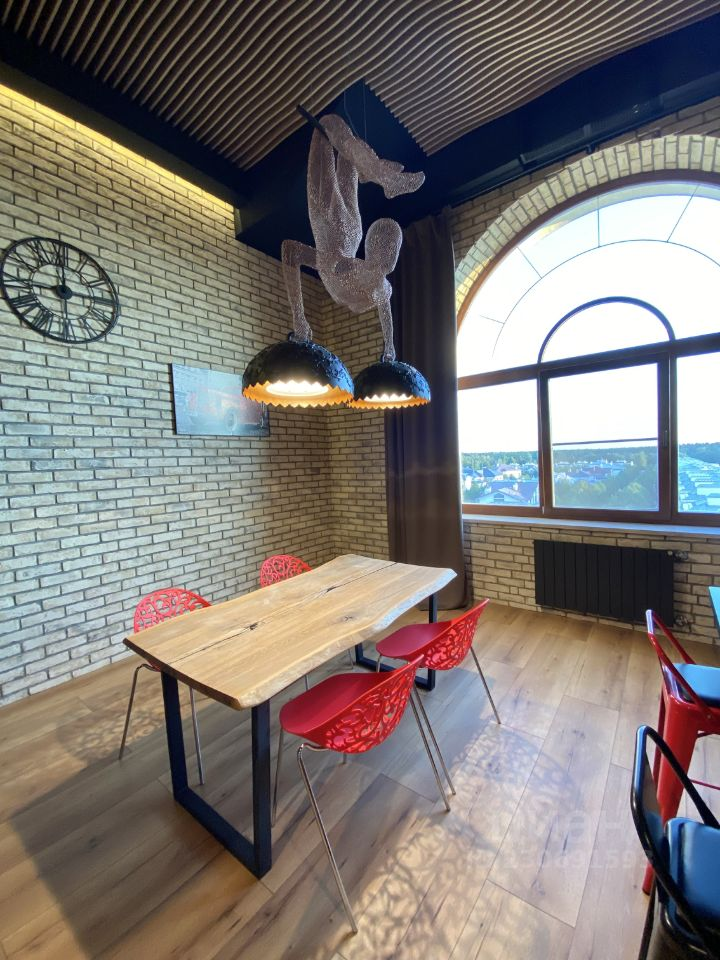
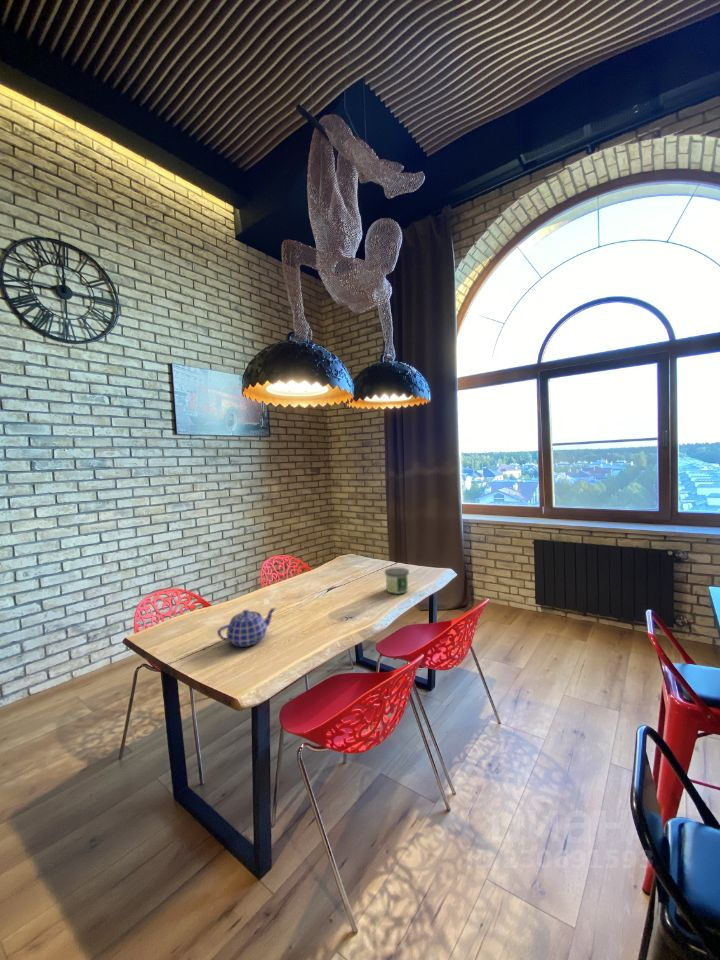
+ candle (397, 580)
+ teapot (248, 624)
